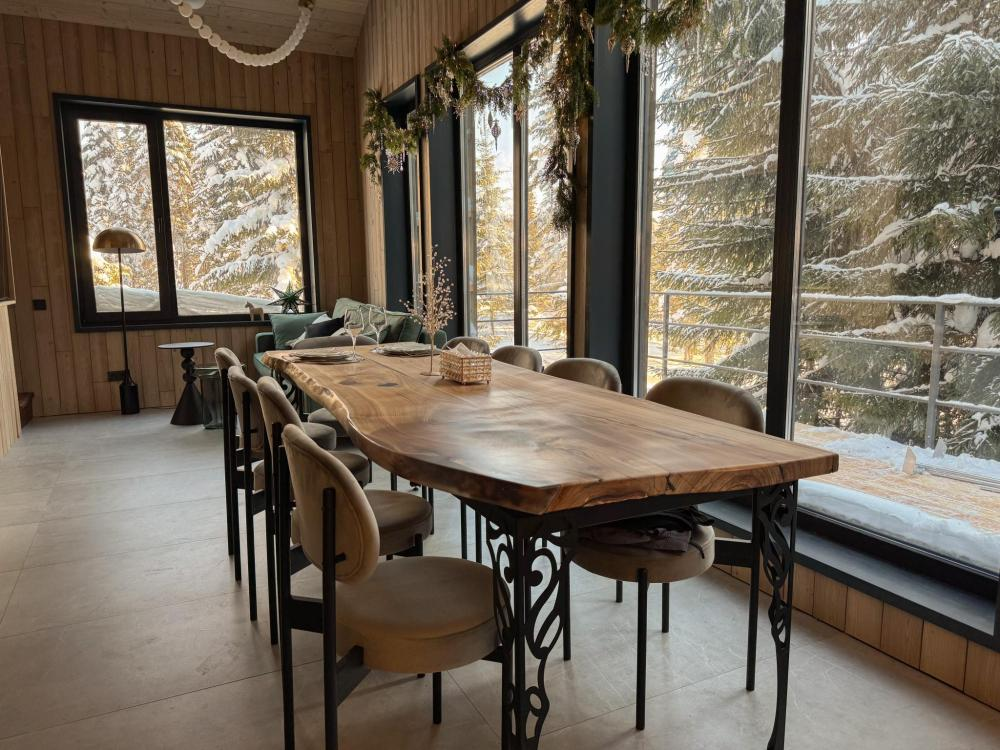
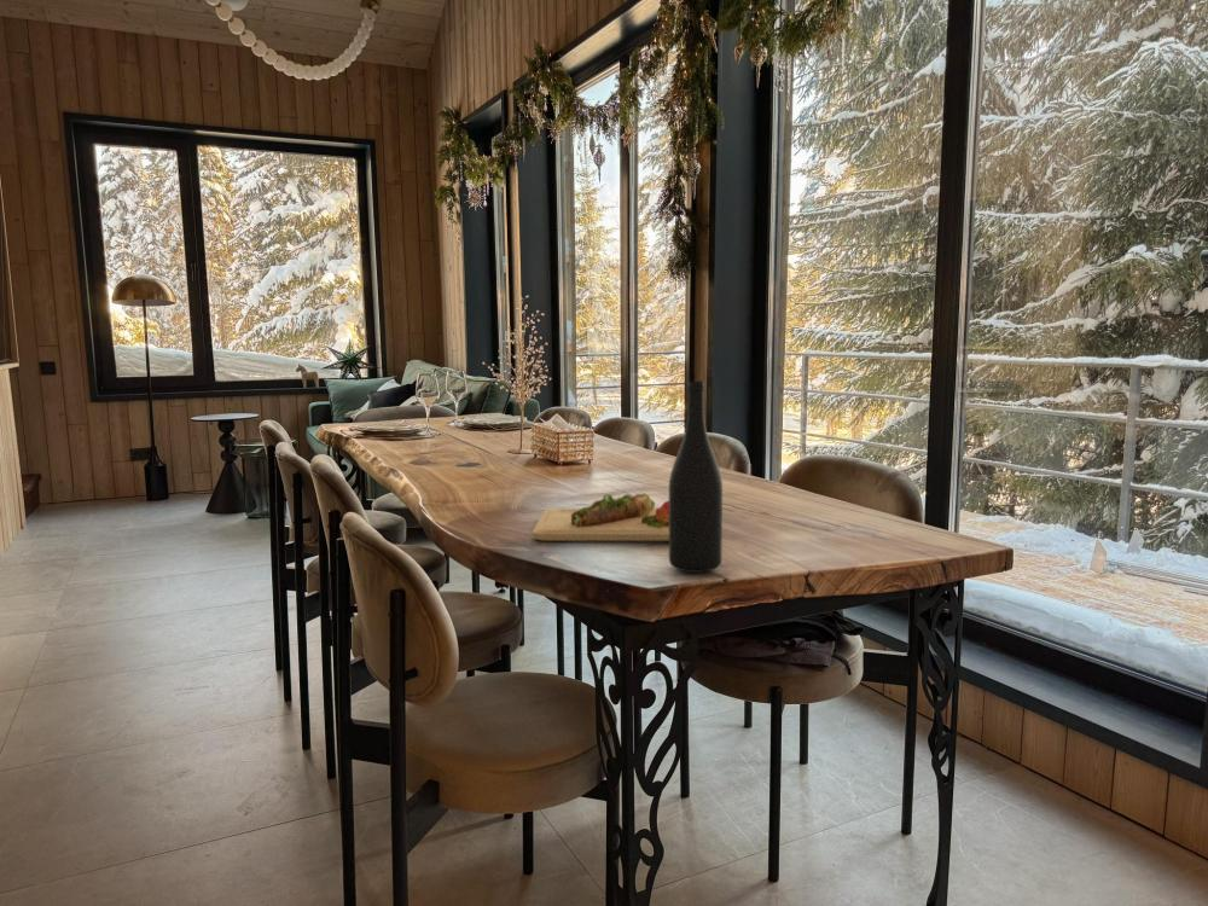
+ cutting board (622, 511)
+ wine bottle (695, 476)
